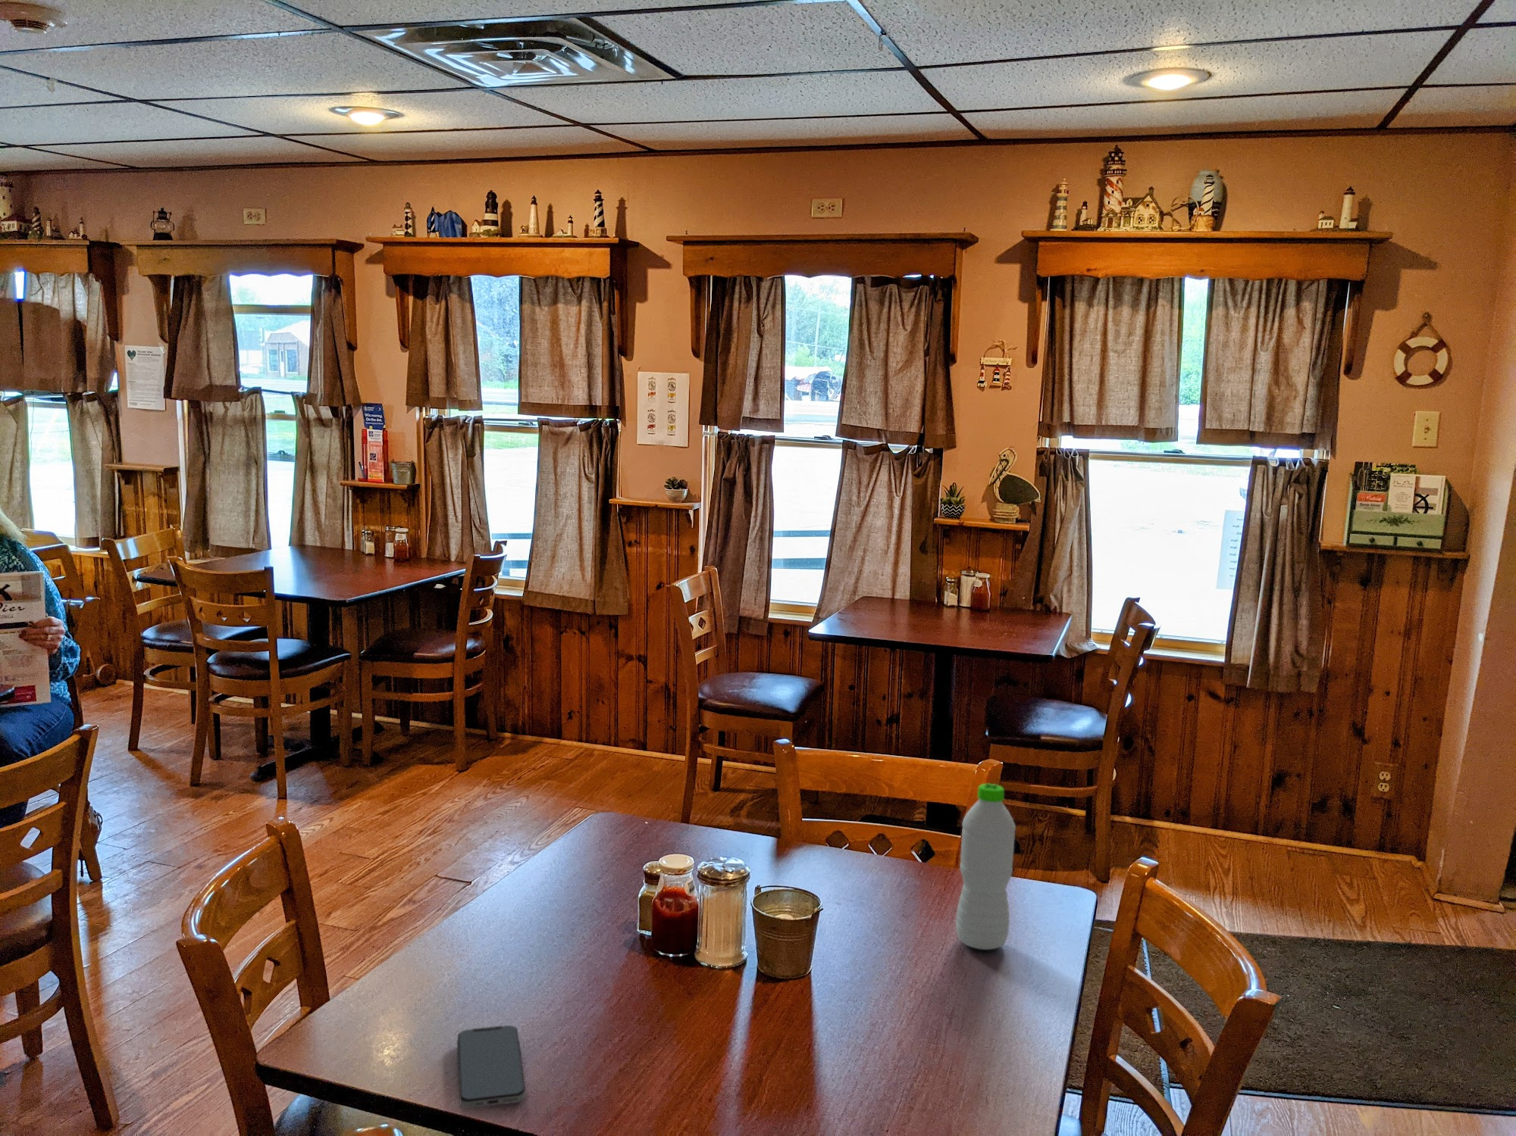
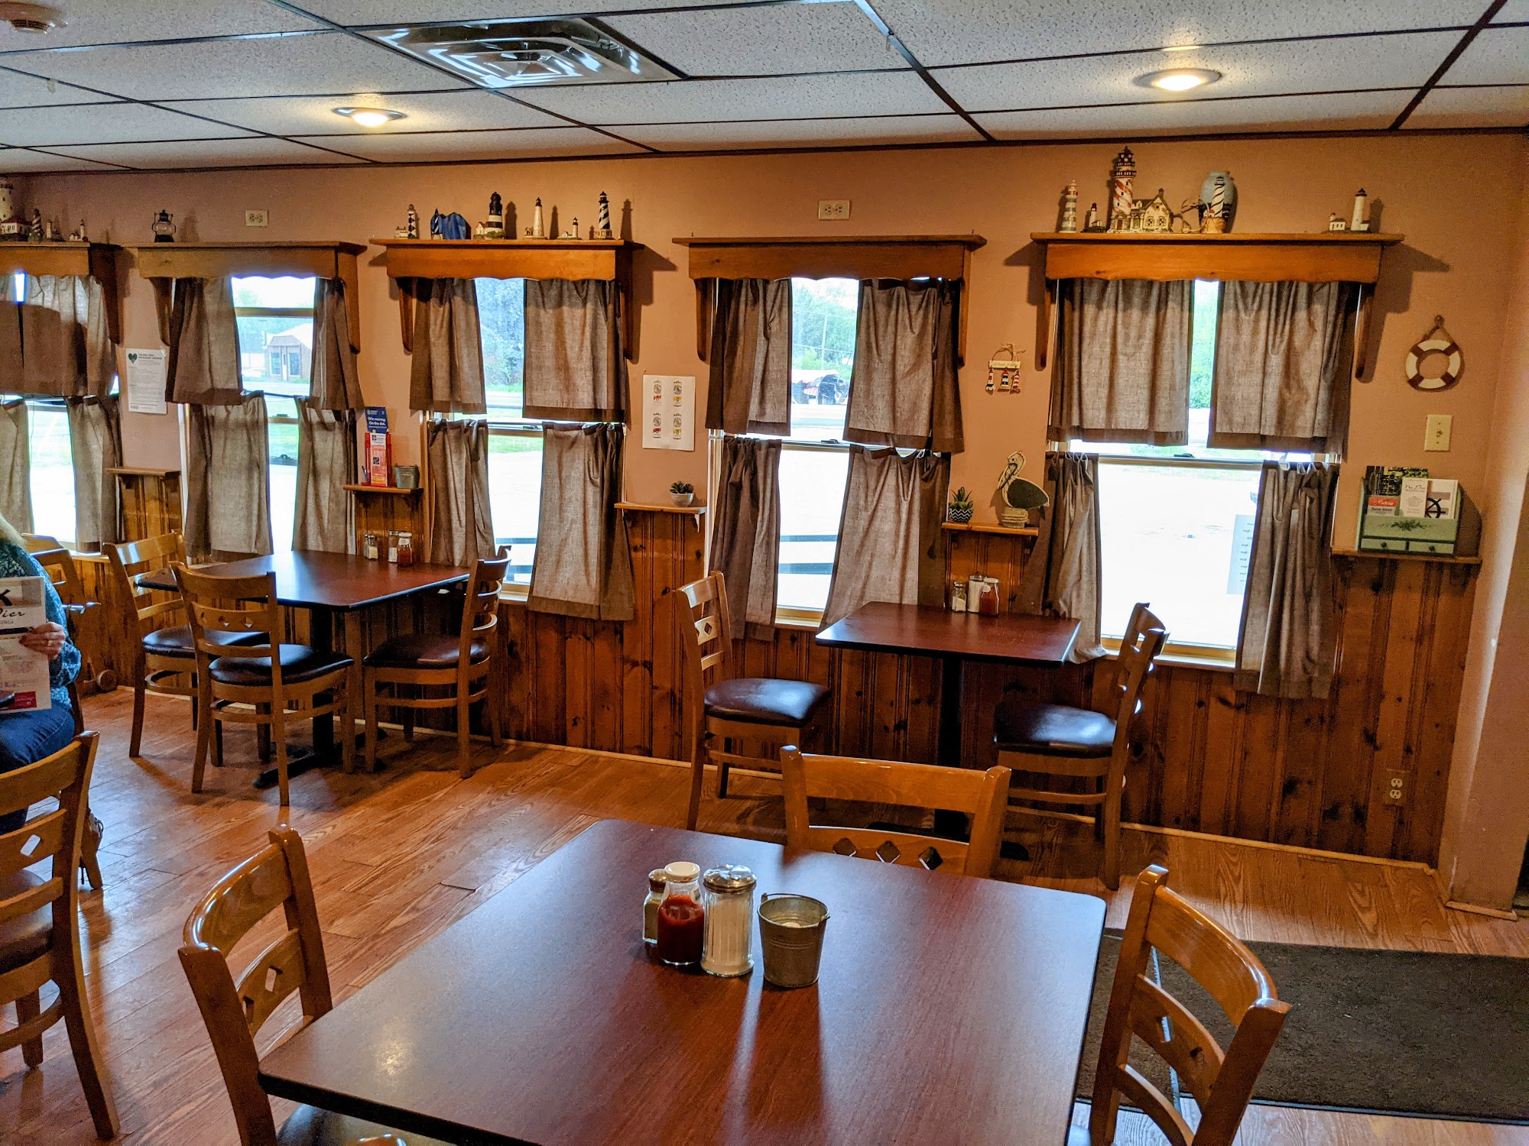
- water bottle (986, 865)
- smartphone (489, 1064)
